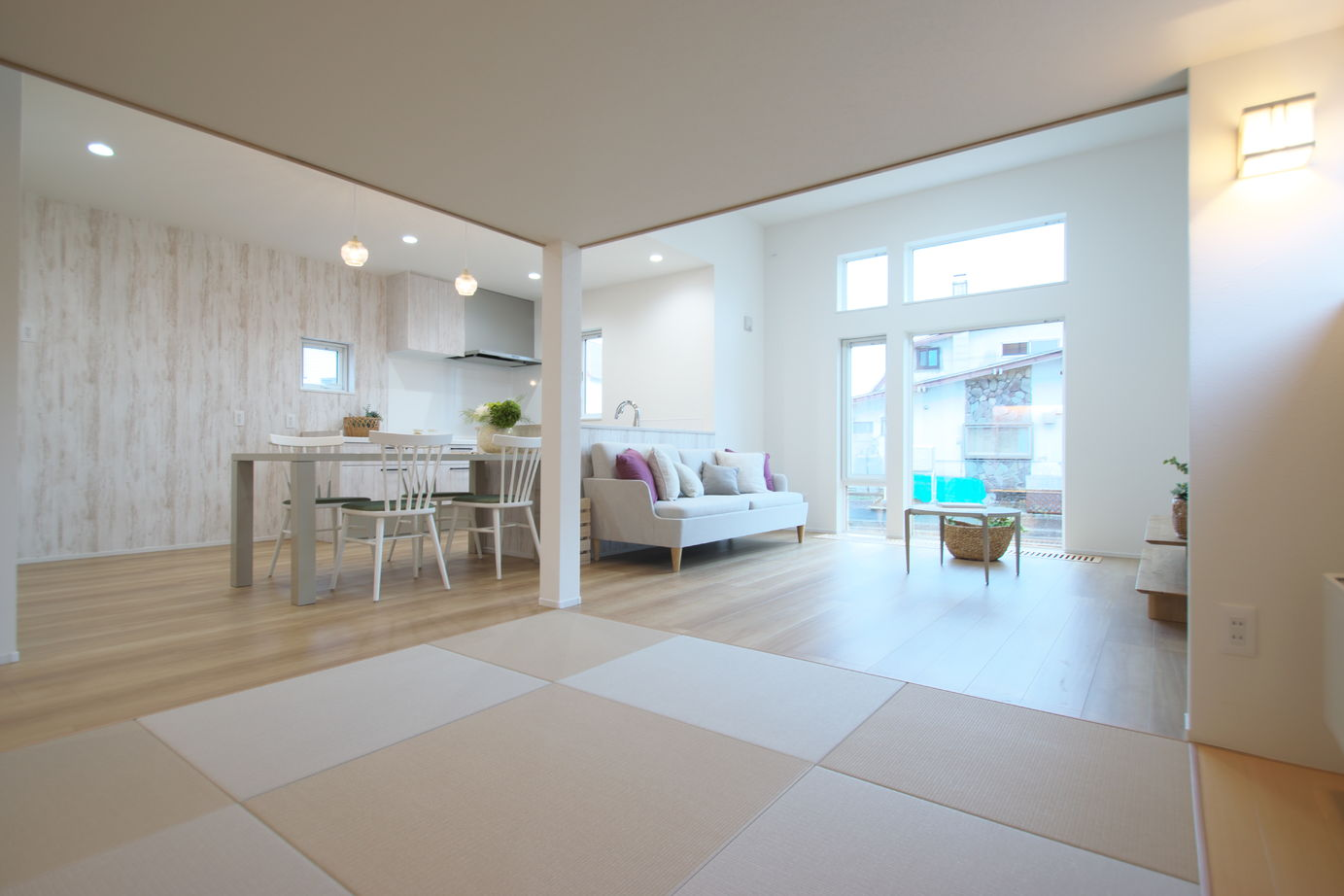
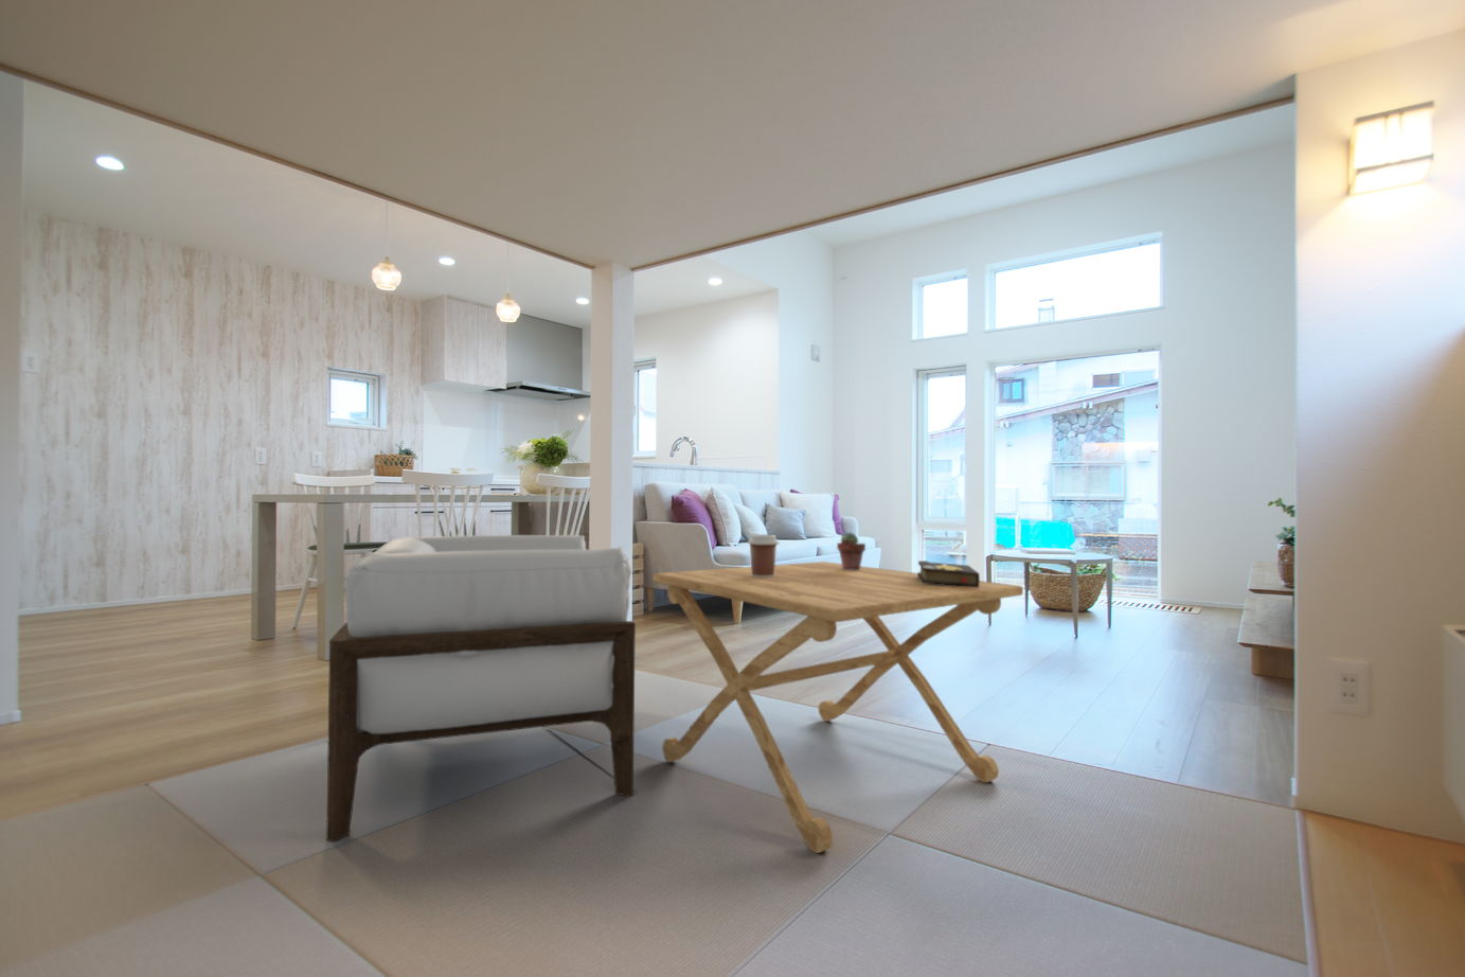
+ coffee cup (763, 554)
+ hardback book (946, 571)
+ side table (827, 674)
+ potted succulent (850, 550)
+ armchair (489, 648)
